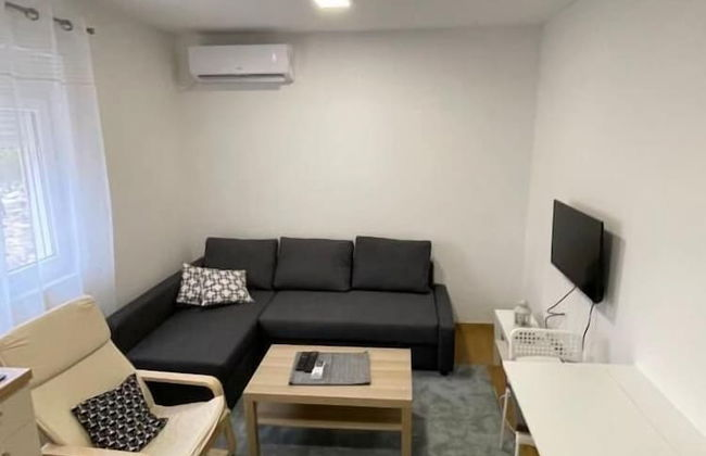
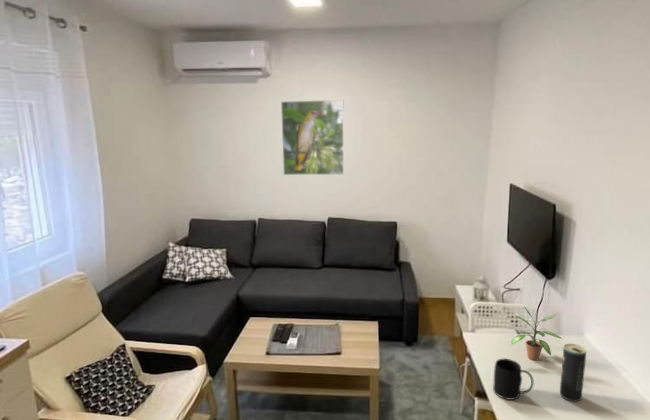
+ potted plant (529, 332)
+ mug (513, 380)
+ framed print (312, 138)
+ beverage can (572, 372)
